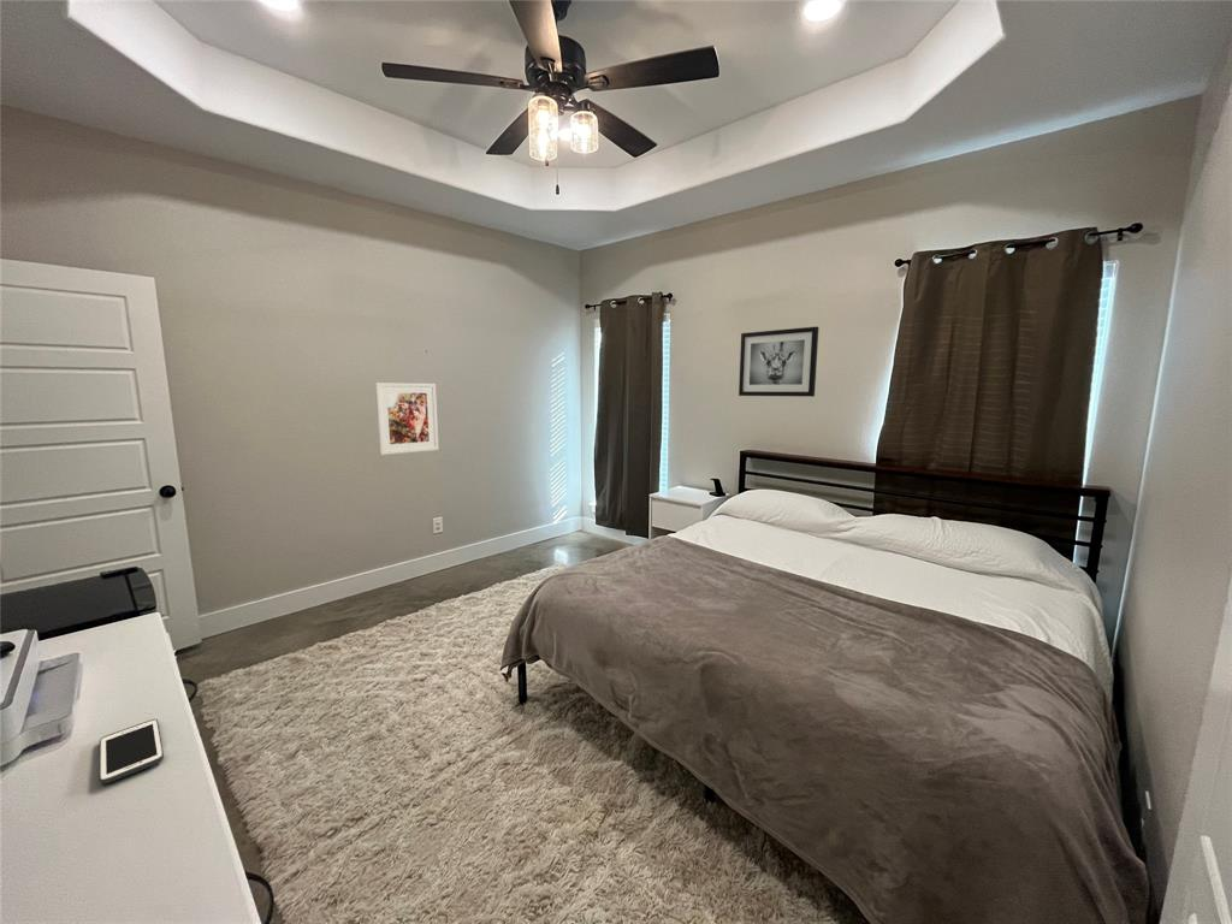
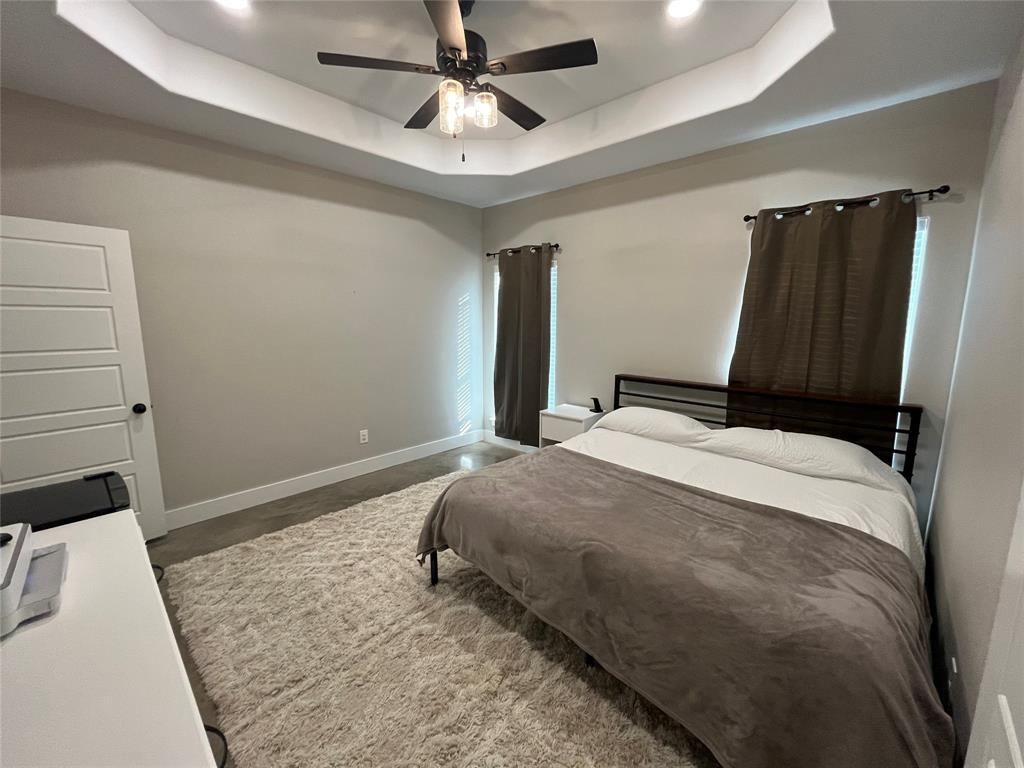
- cell phone (131, 748)
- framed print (408, 417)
- wall art (776, 363)
